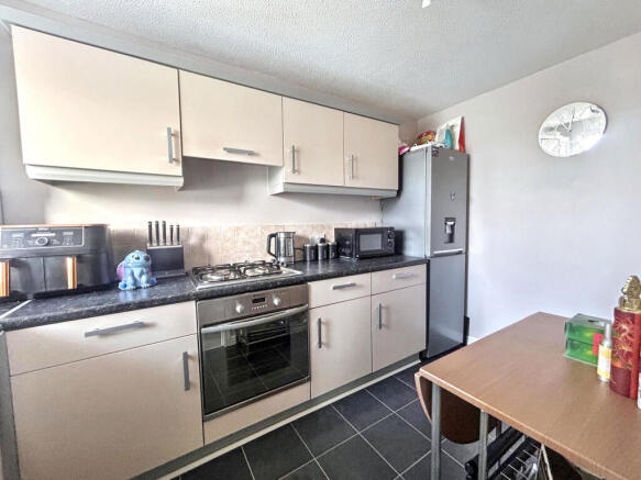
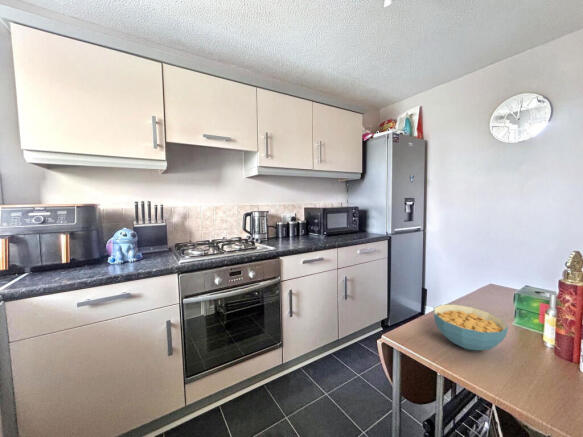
+ cereal bowl (466, 330)
